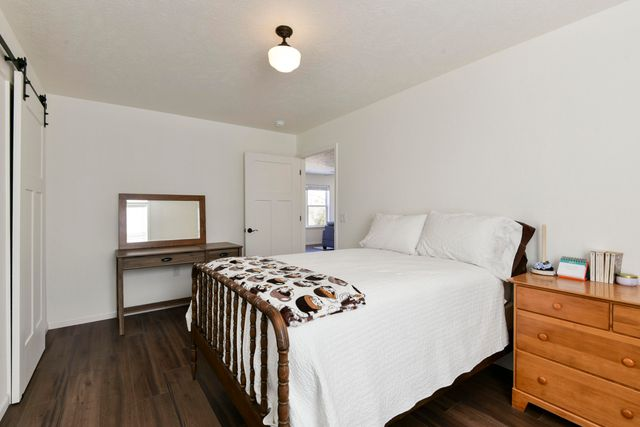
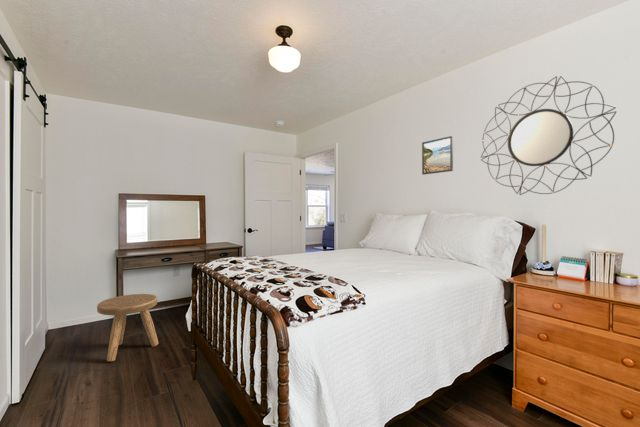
+ stool (125, 323)
+ home mirror (538, 138)
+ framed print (436, 156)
